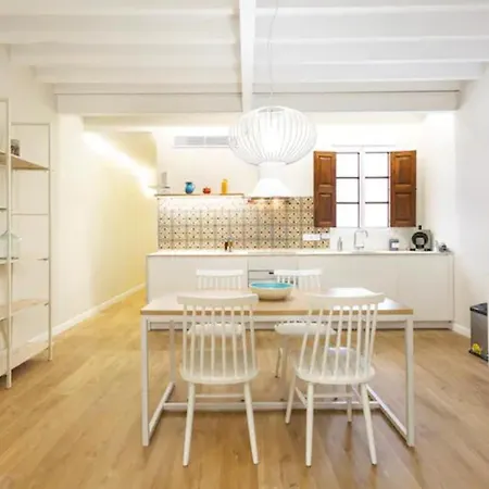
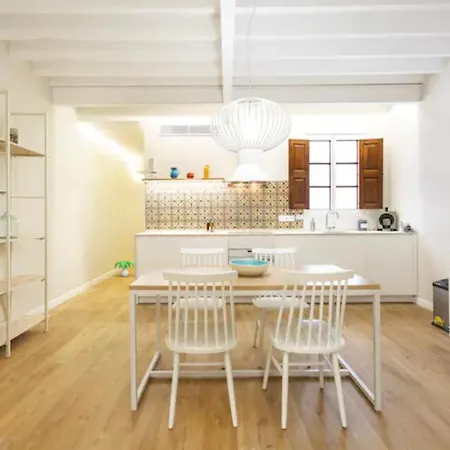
+ decorative plant (124, 268)
